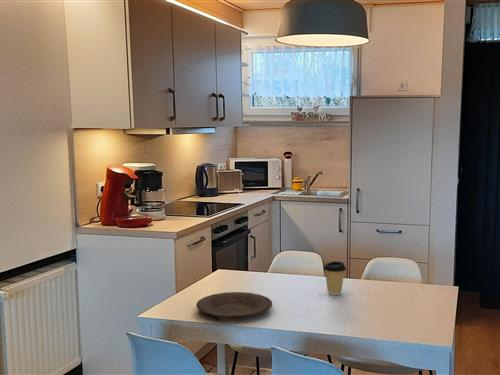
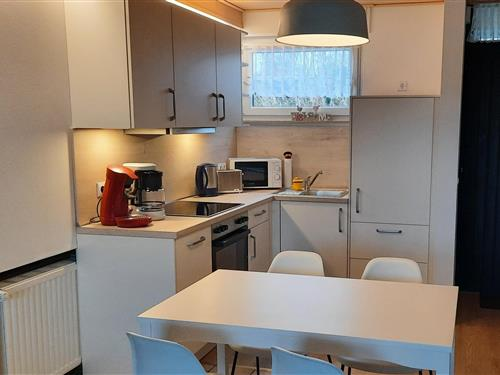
- coffee cup (334, 278)
- plate (234, 306)
